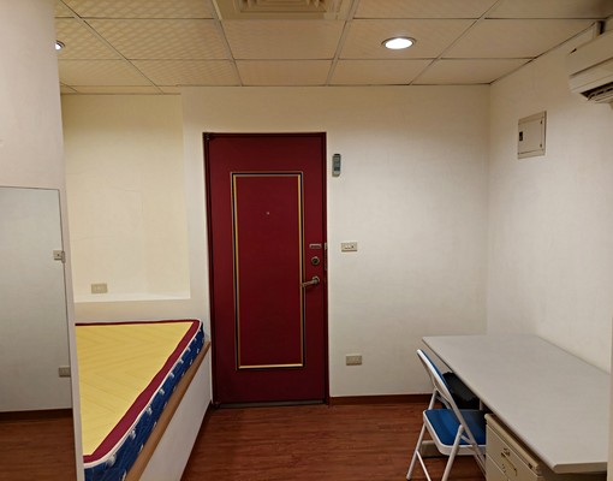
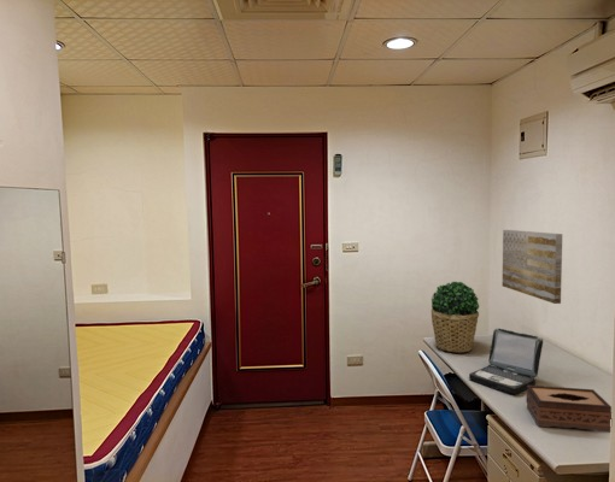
+ potted plant (453, 315)
+ tissue box (566, 407)
+ laptop (504, 358)
+ wall art (528, 263)
